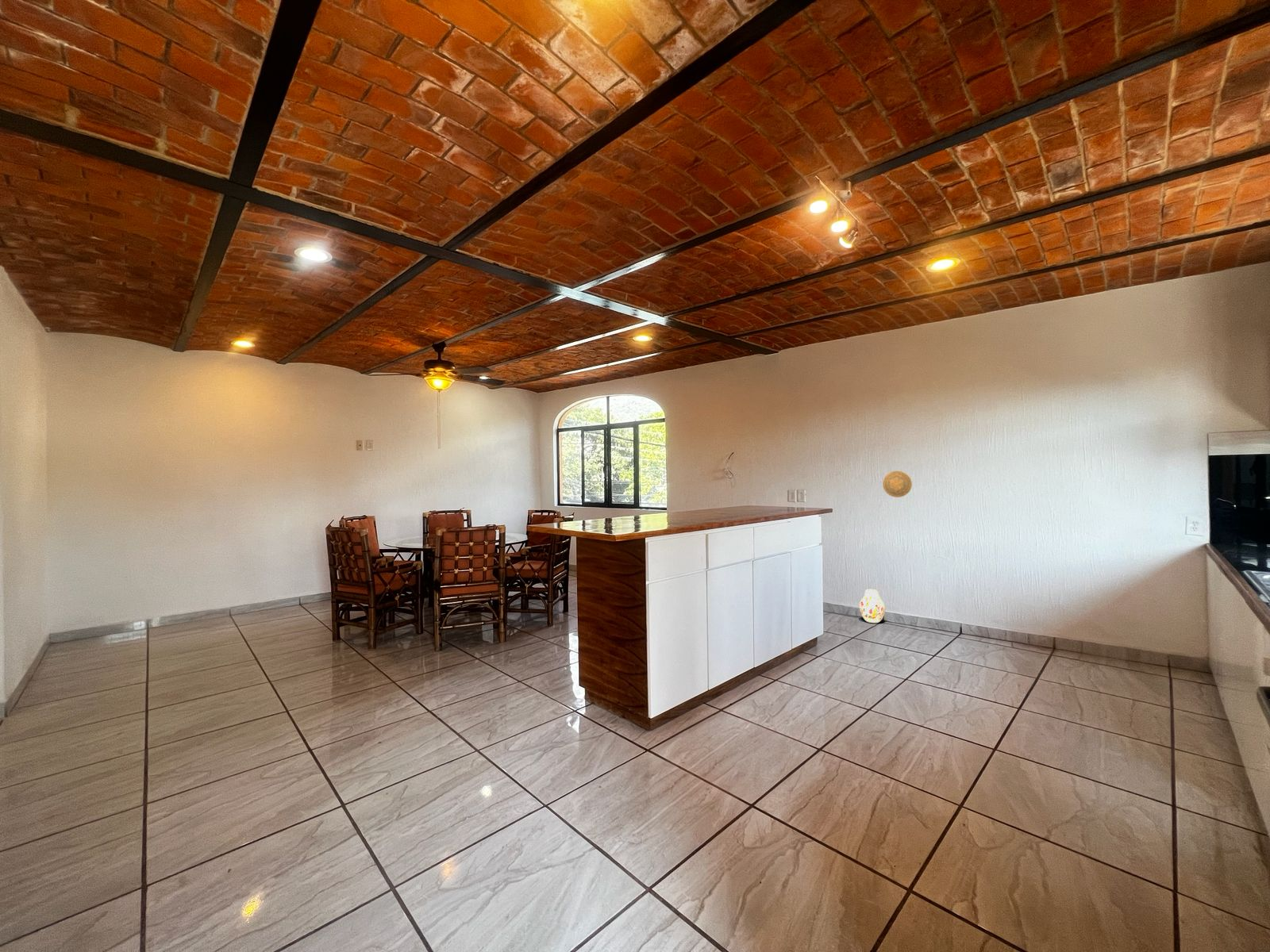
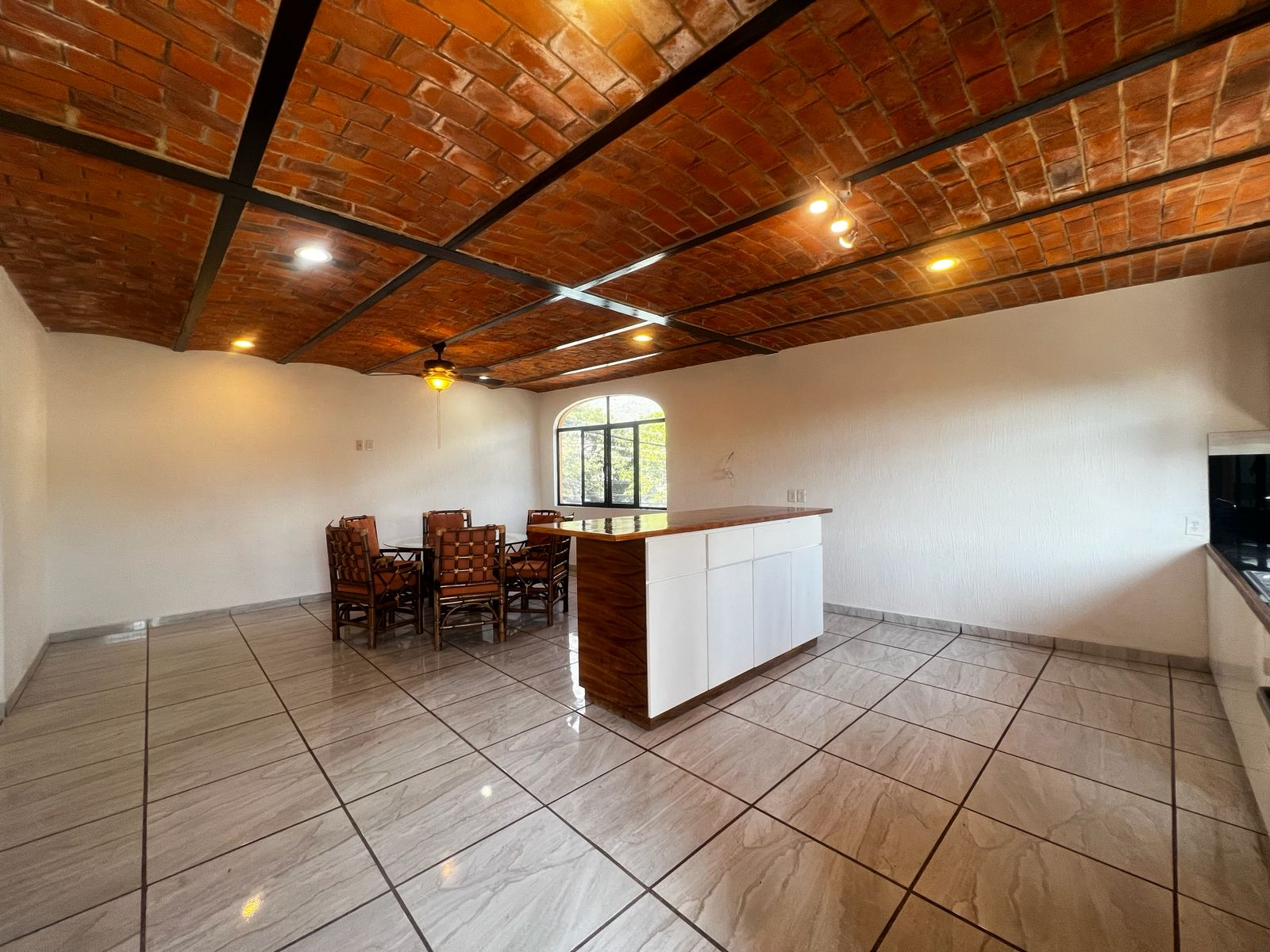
- vase (872, 606)
- decorative plate (896, 484)
